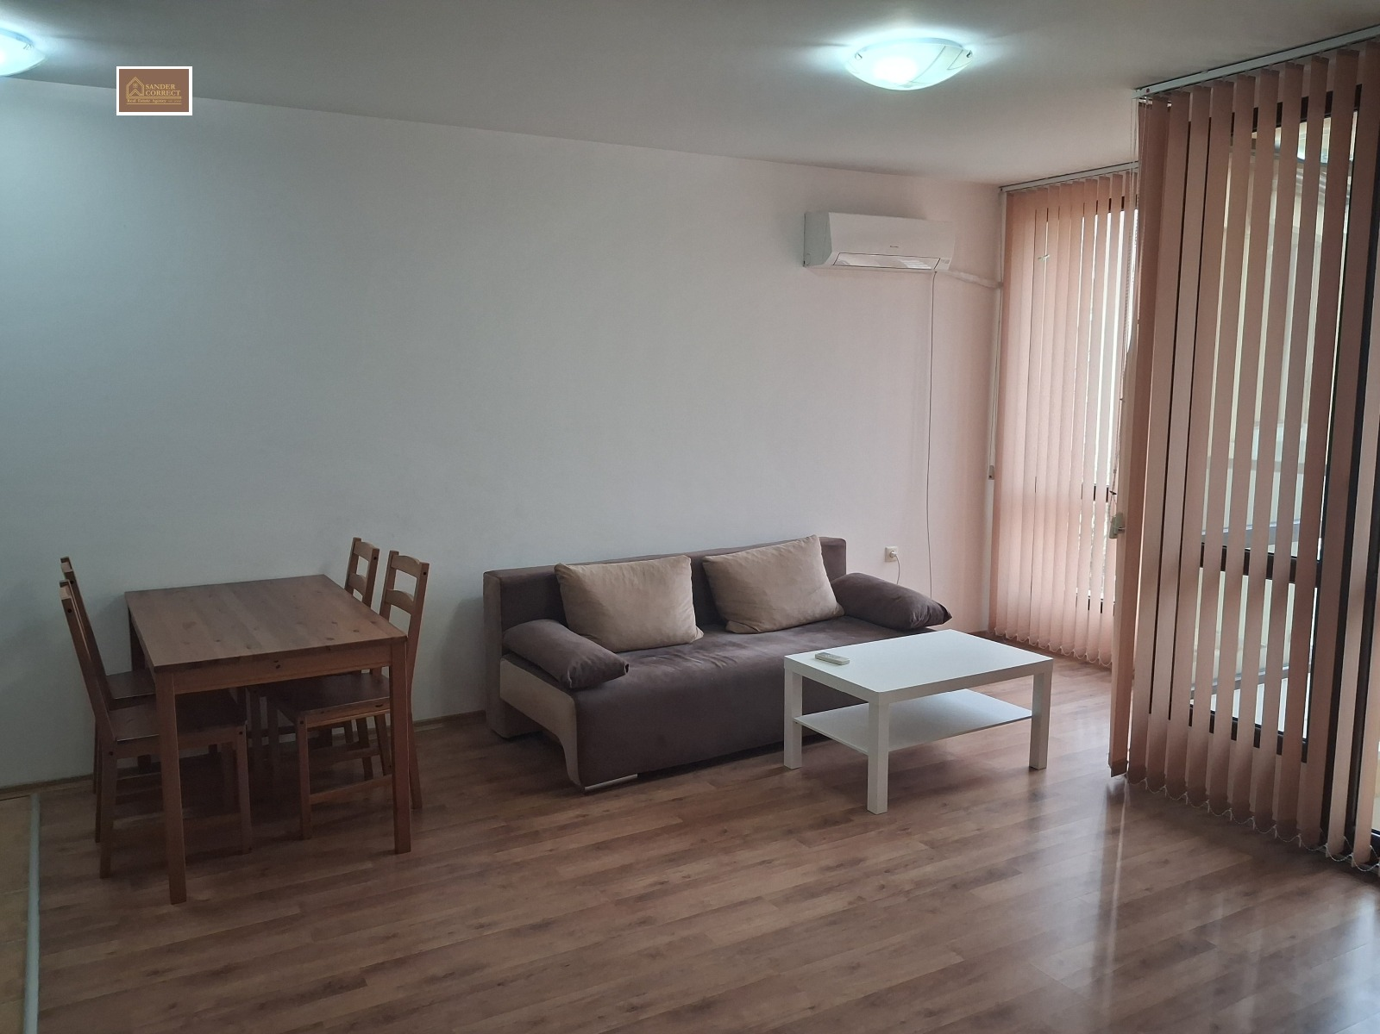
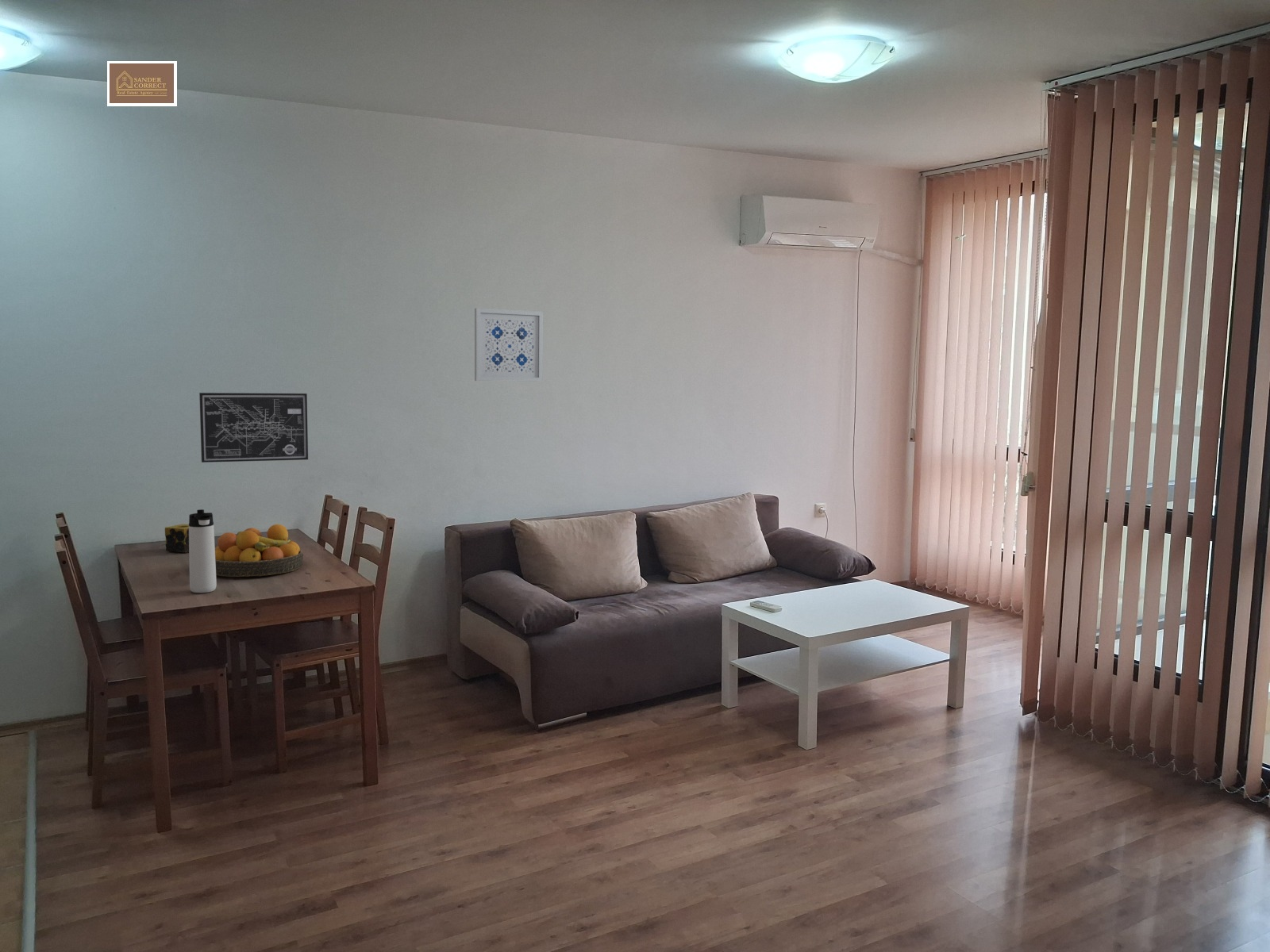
+ candle (183, 538)
+ wall art (509, 345)
+ thermos bottle (202, 551)
+ wall art (255, 427)
+ fruit bowl (254, 547)
